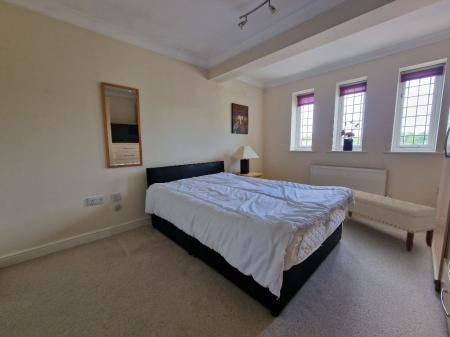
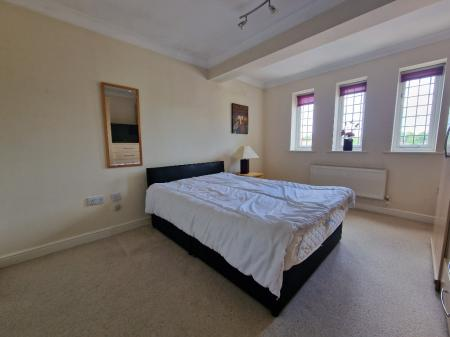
- bench (375, 213)
